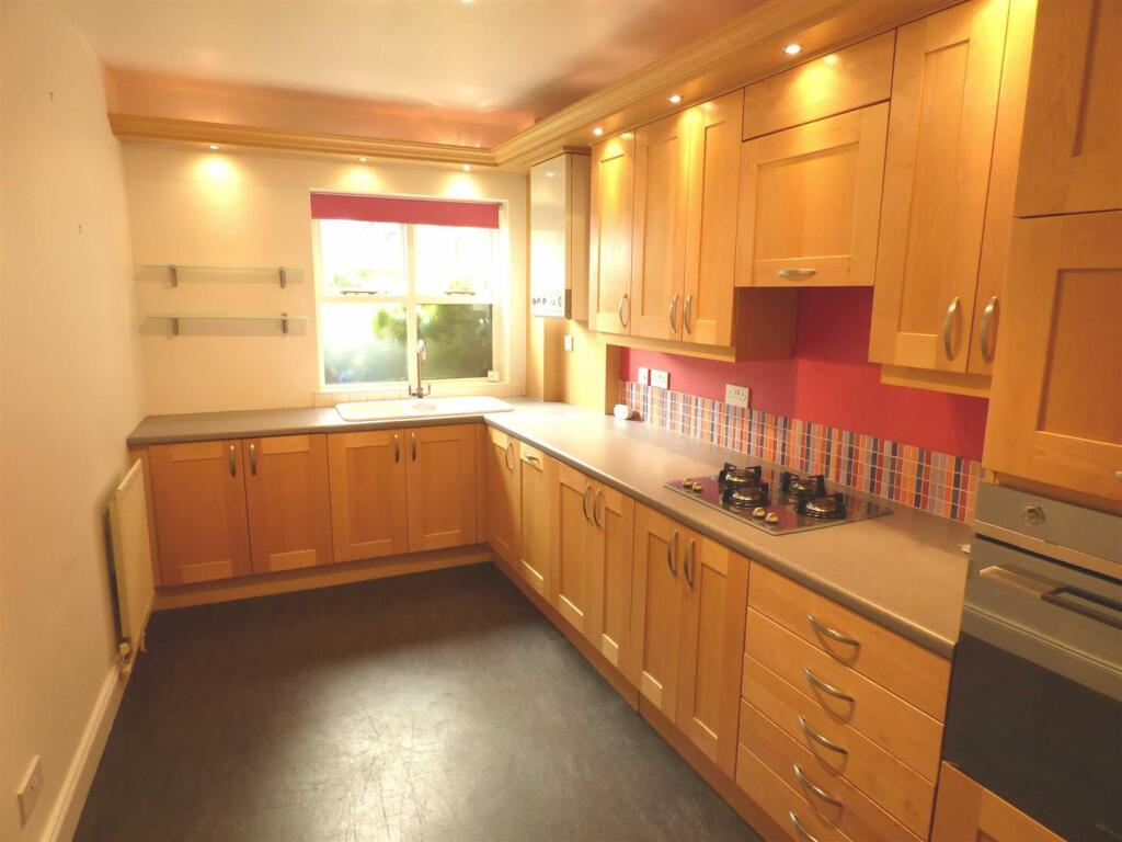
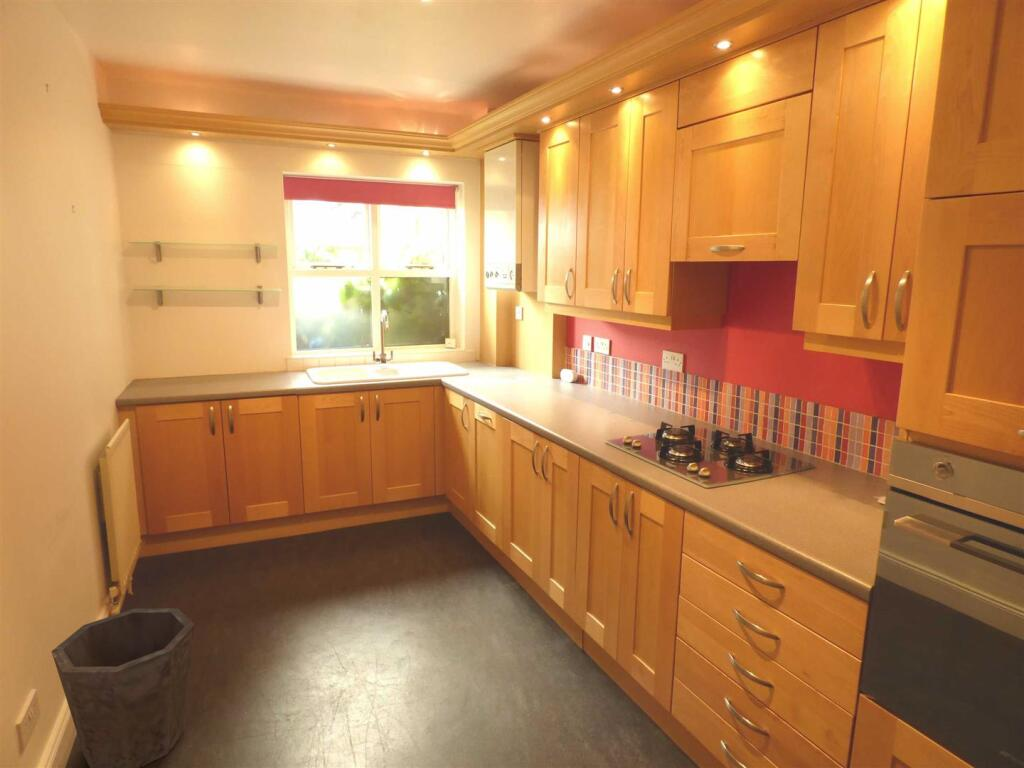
+ waste bin (130, 690)
